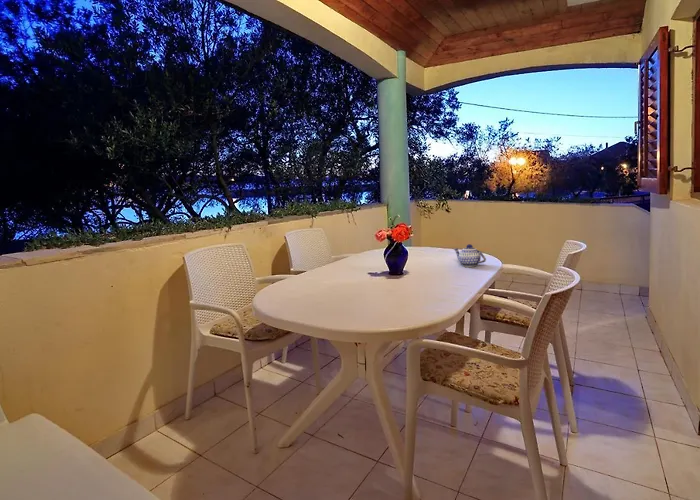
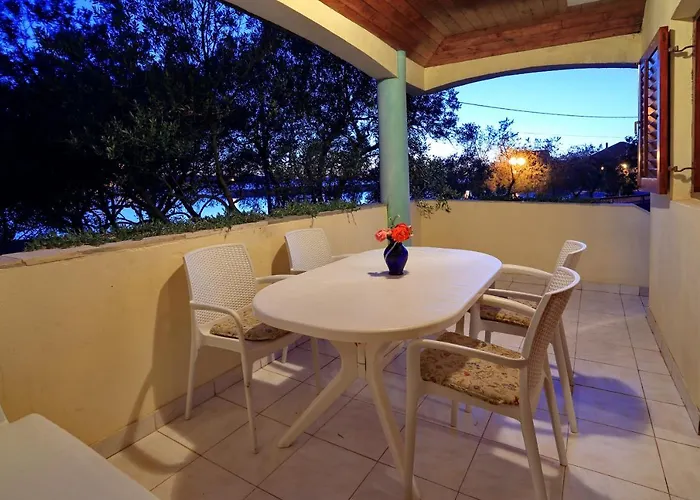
- teapot (469, 255)
